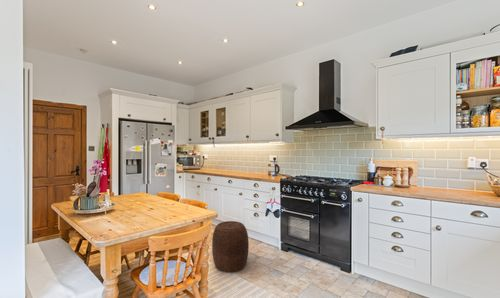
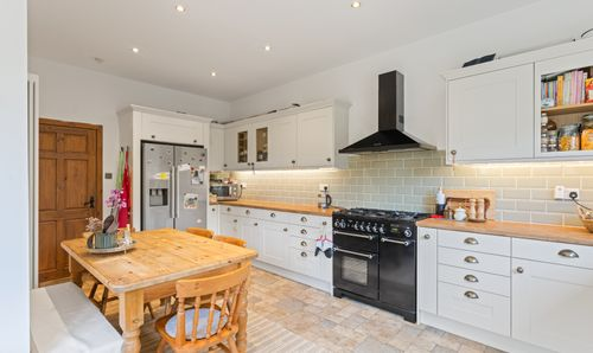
- stool (230, 244)
